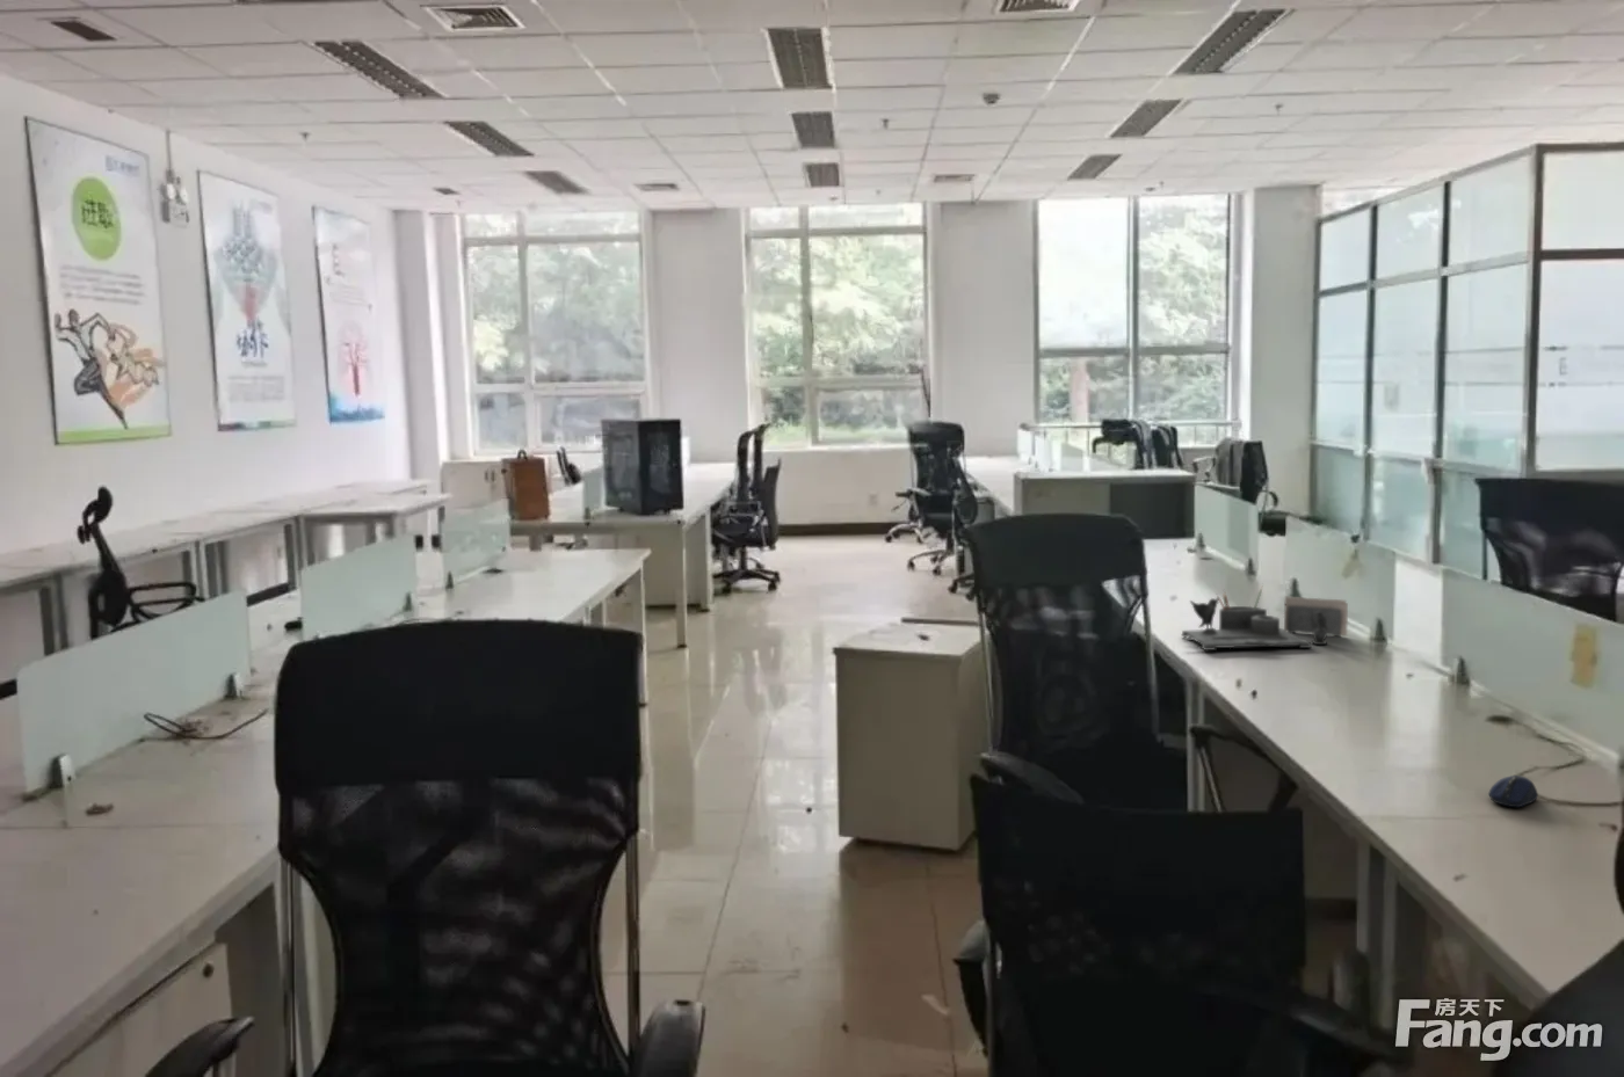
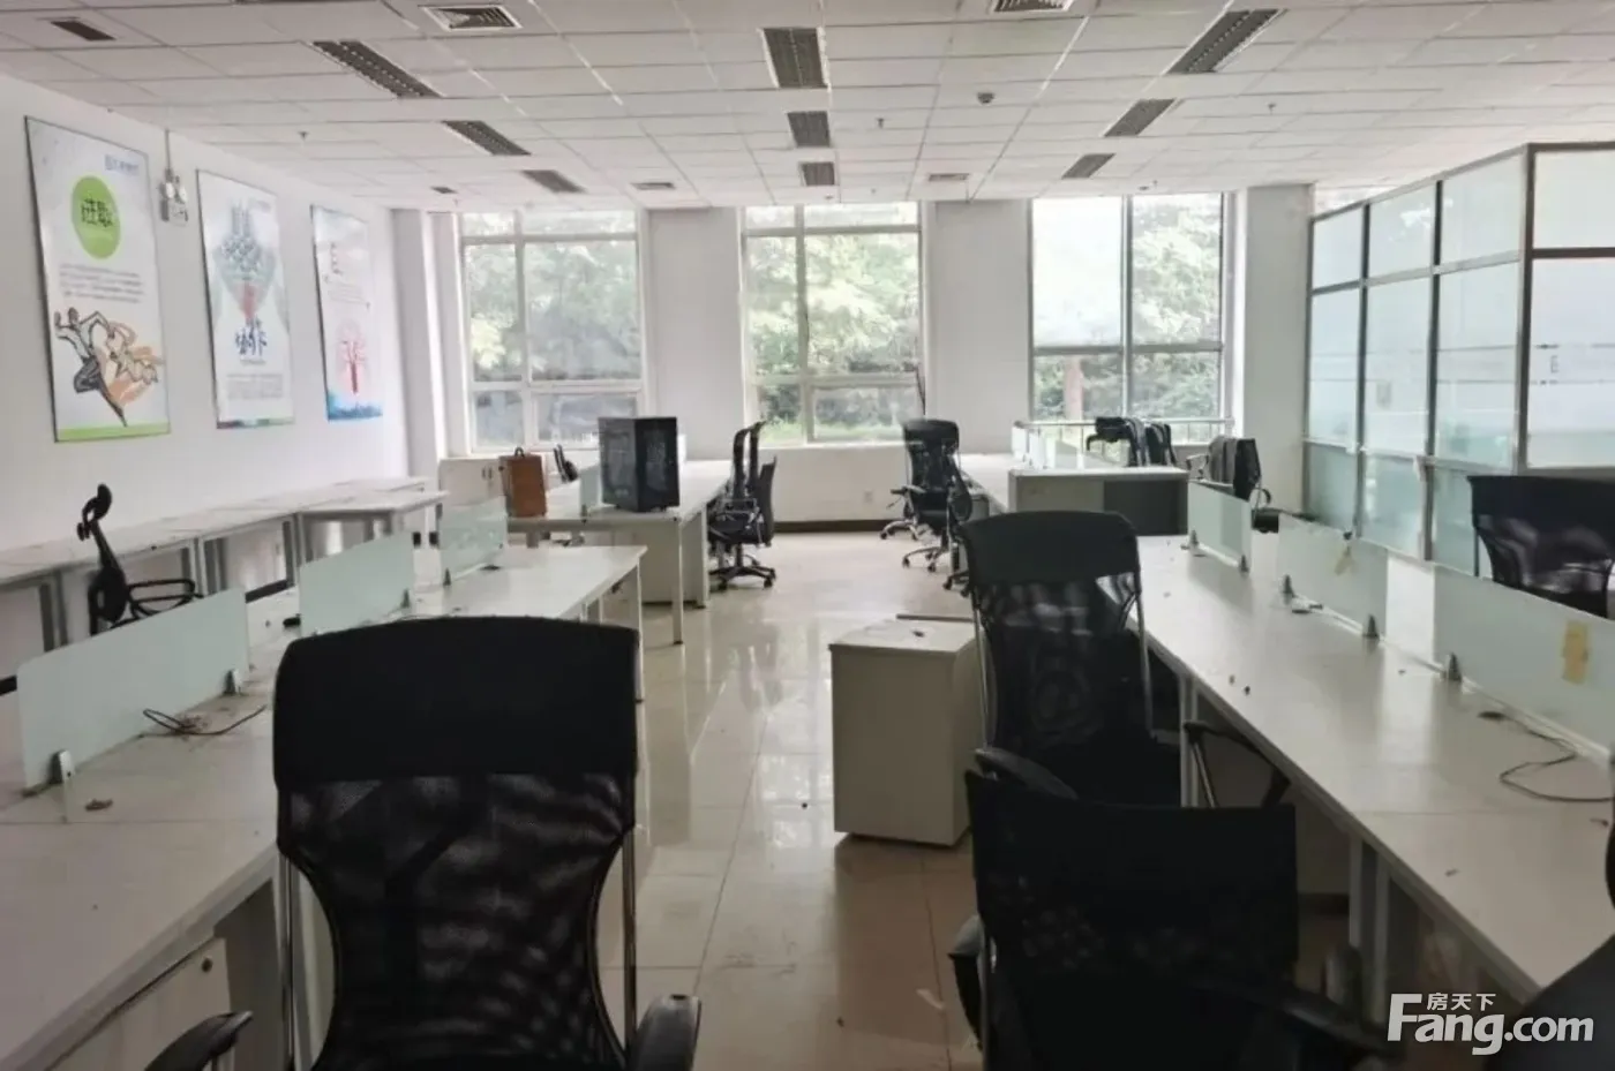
- desk organizer (1262, 614)
- computer mouse (1512, 787)
